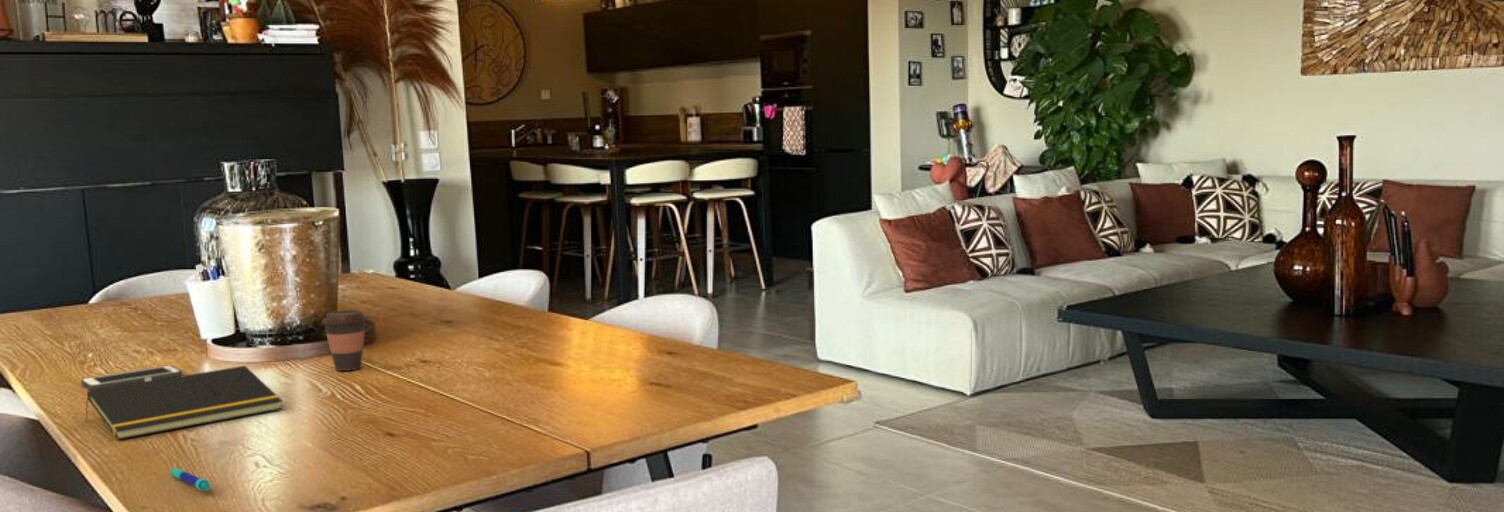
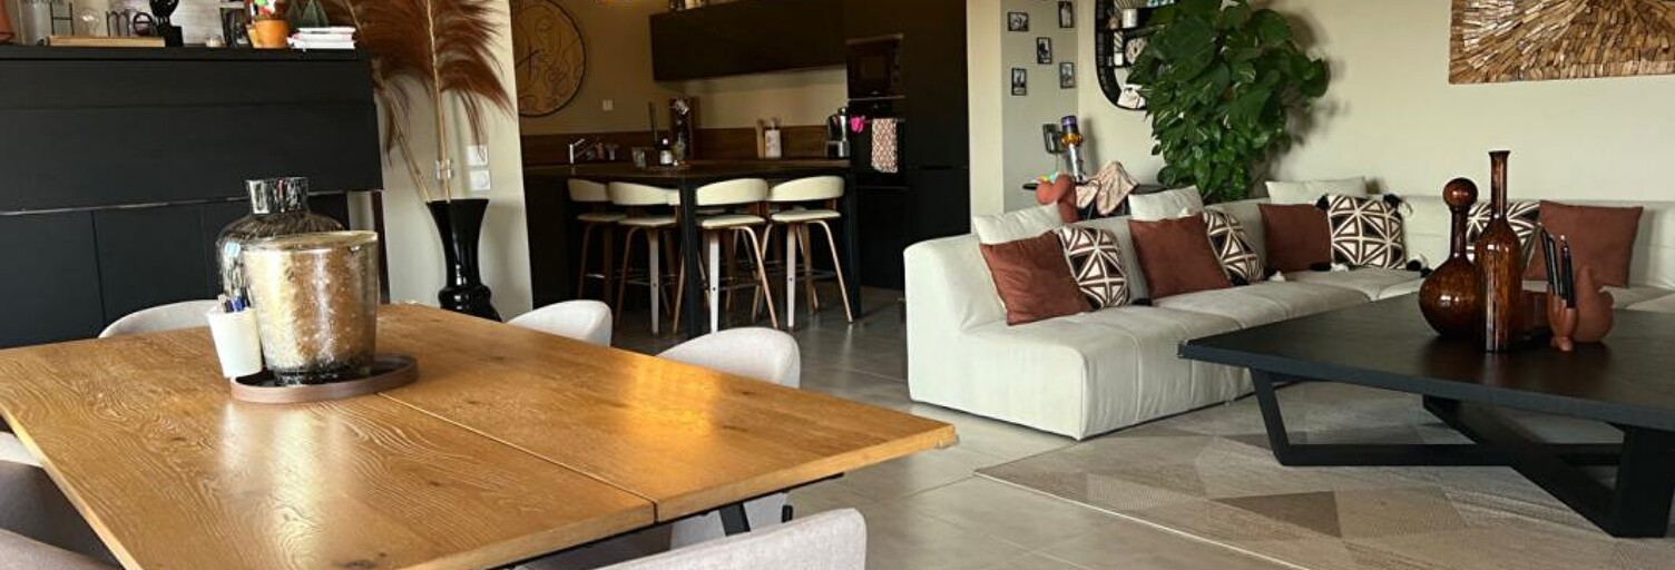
- coffee cup (346, 340)
- pen (188, 476)
- notepad (185, 399)
- cell phone (132, 377)
